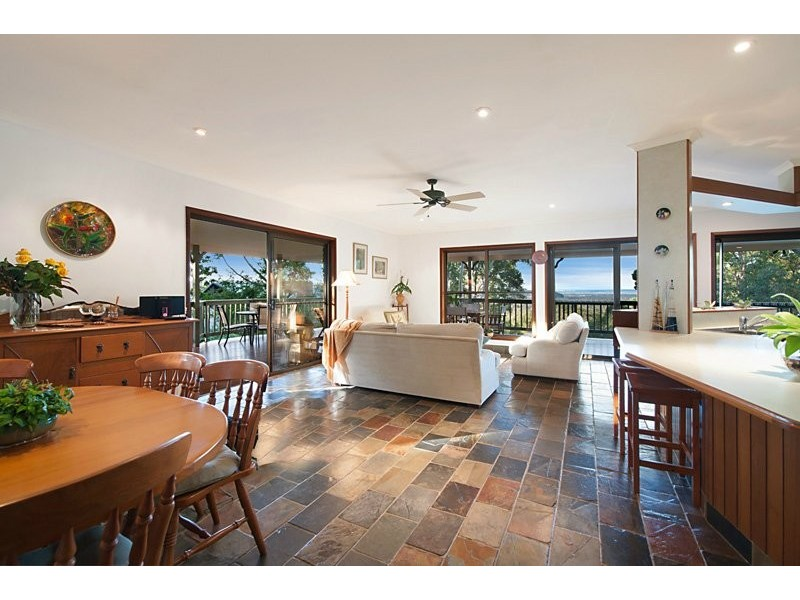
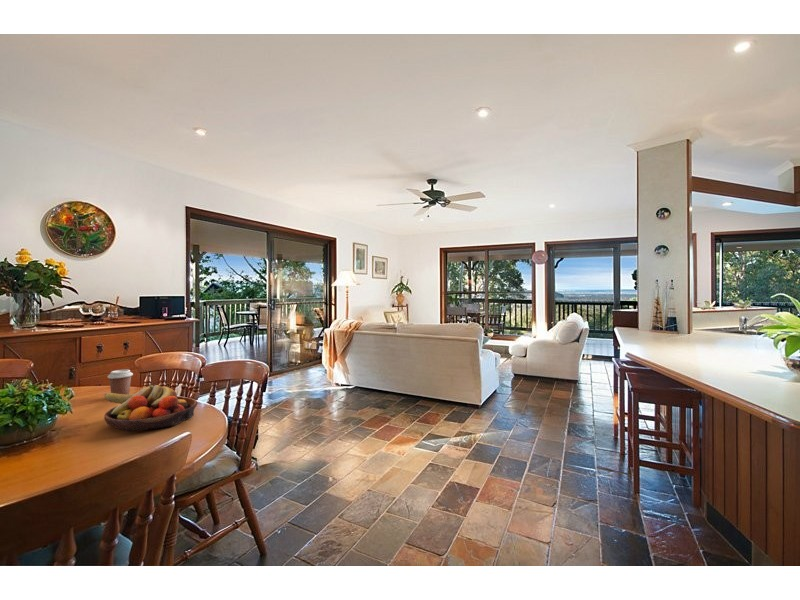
+ fruit bowl (152, 404)
+ coffee cup (120, 384)
